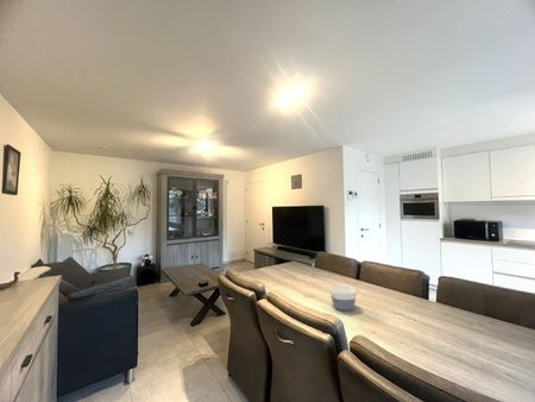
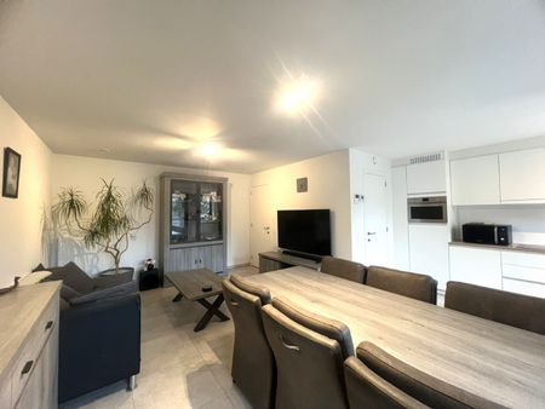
- bowl (342, 297)
